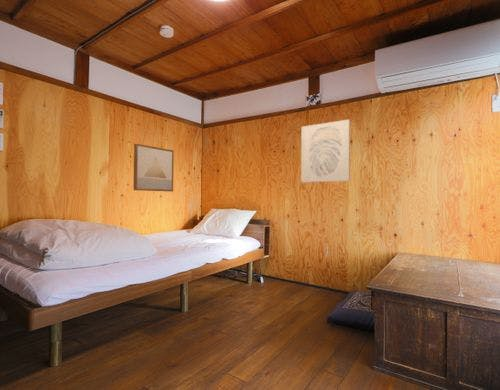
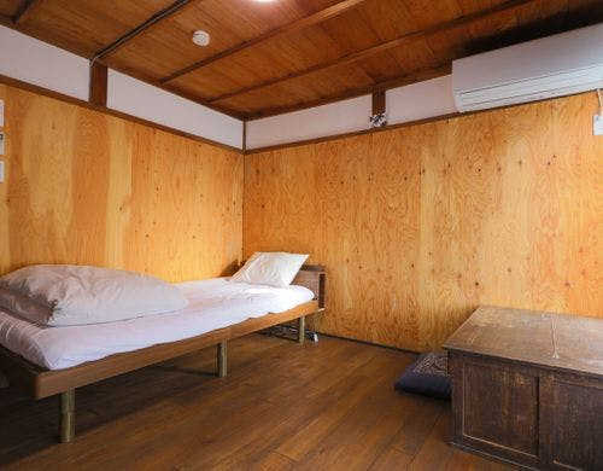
- wall art (154, 169)
- wall art (324, 152)
